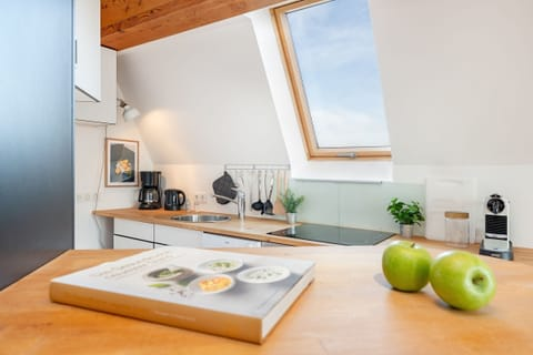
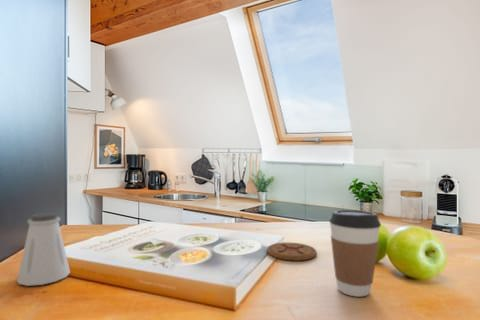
+ coaster (291, 250)
+ coffee cup (354, 251)
+ saltshaker (44, 245)
